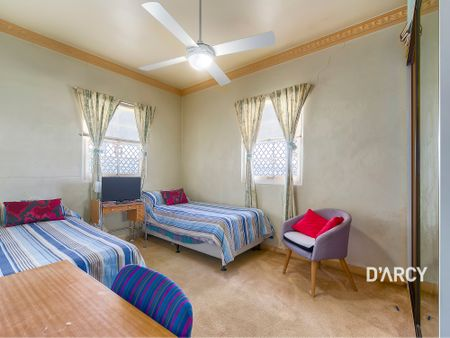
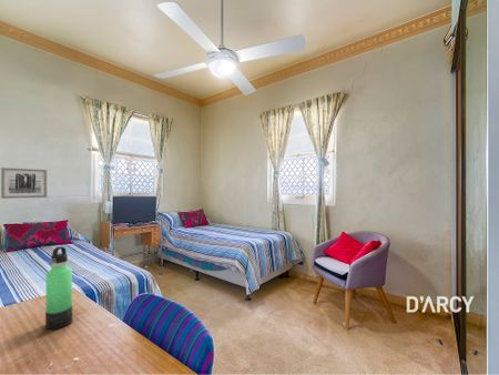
+ thermos bottle (59, 285)
+ wall art (24, 183)
